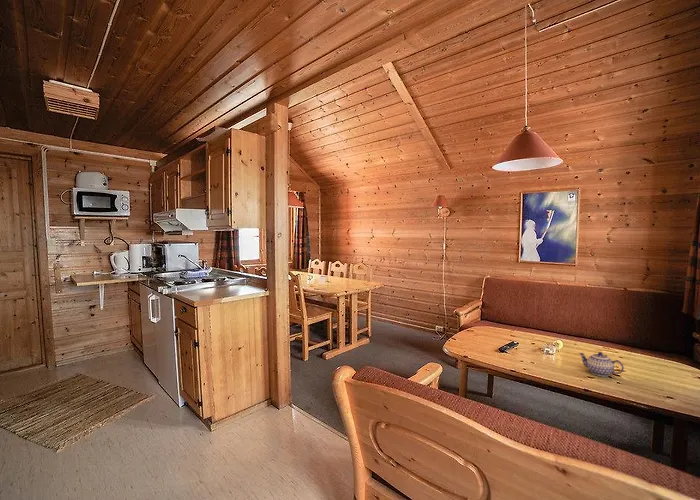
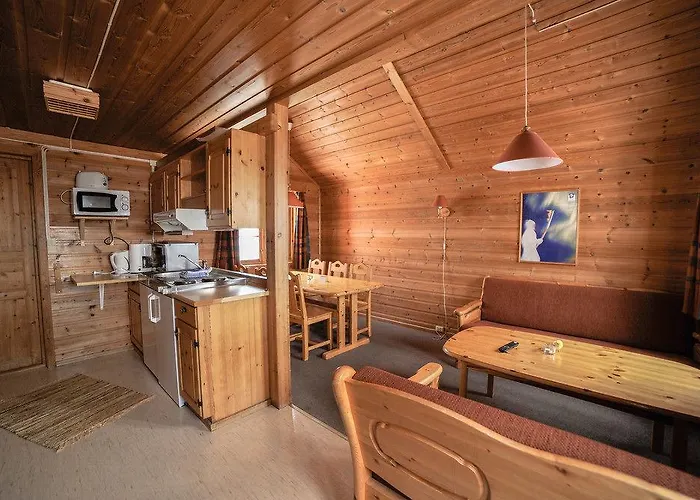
- teapot (599, 362)
